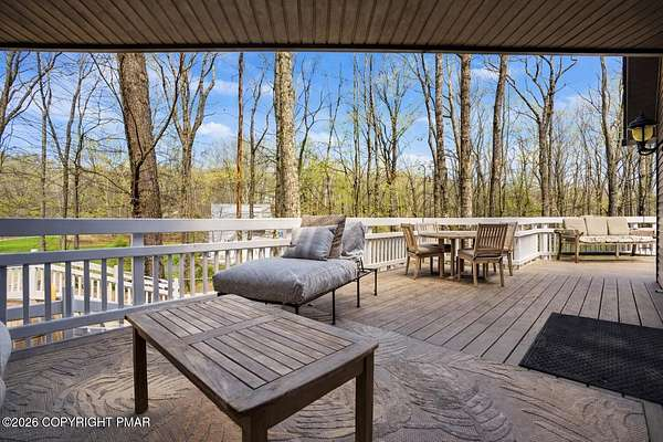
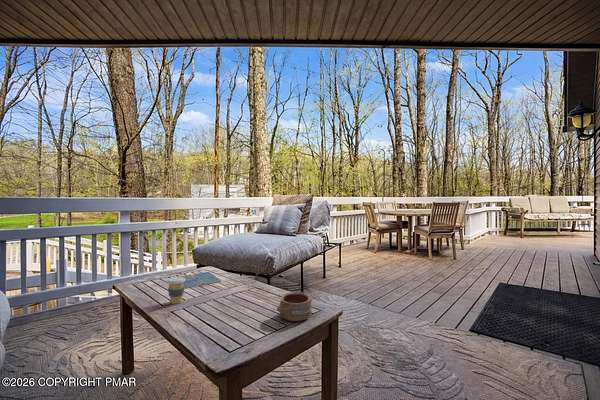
+ drink coaster (197, 280)
+ coffee cup (176, 290)
+ pottery (295, 306)
